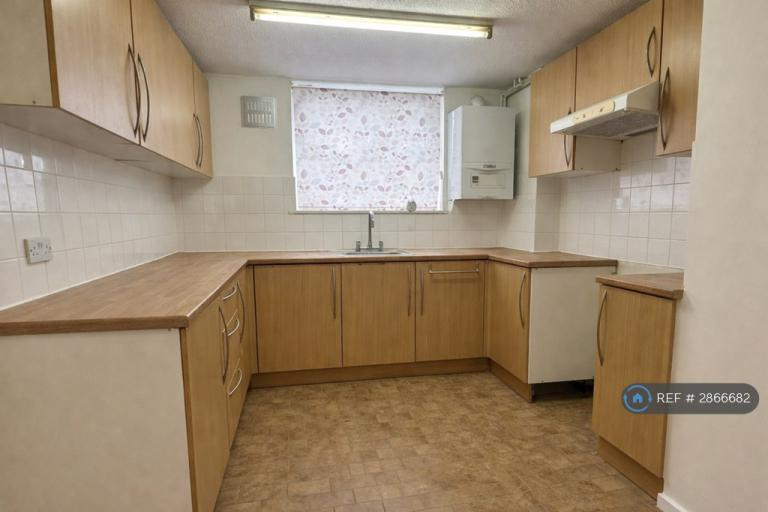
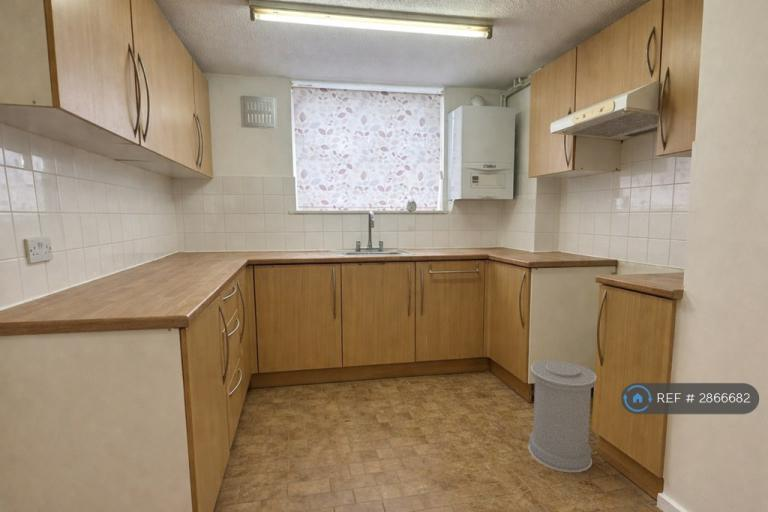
+ trash can (560, 411)
